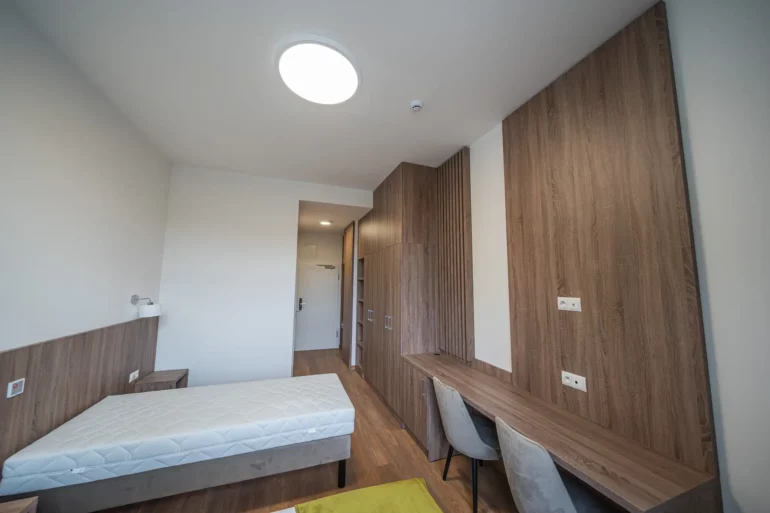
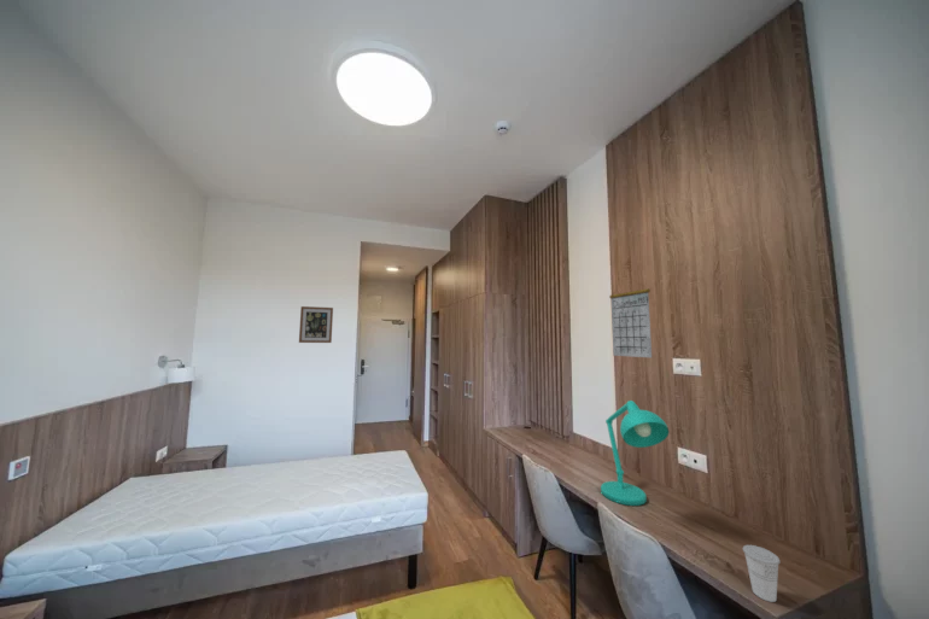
+ cup (761, 573)
+ wall art (316, 325)
+ desk lamp (631, 445)
+ calendar (629, 316)
